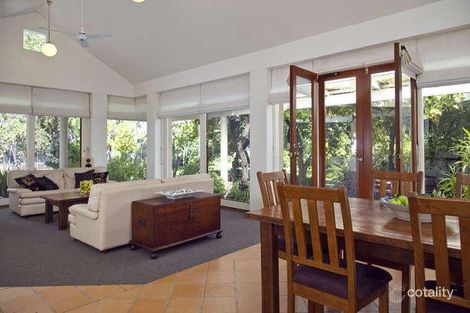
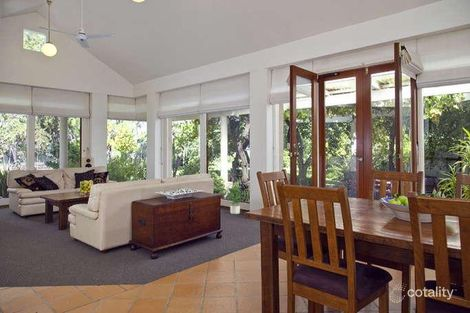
+ potted plant (233, 199)
